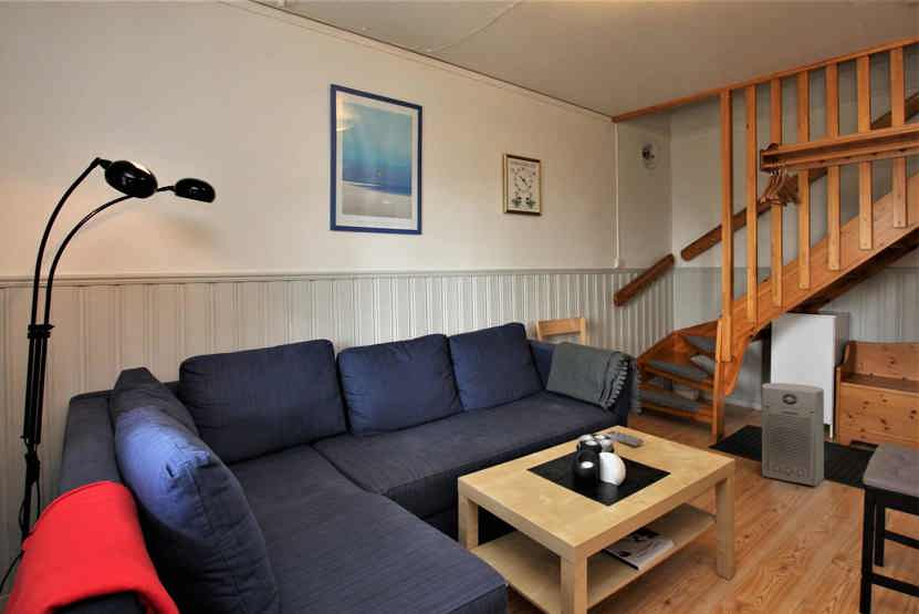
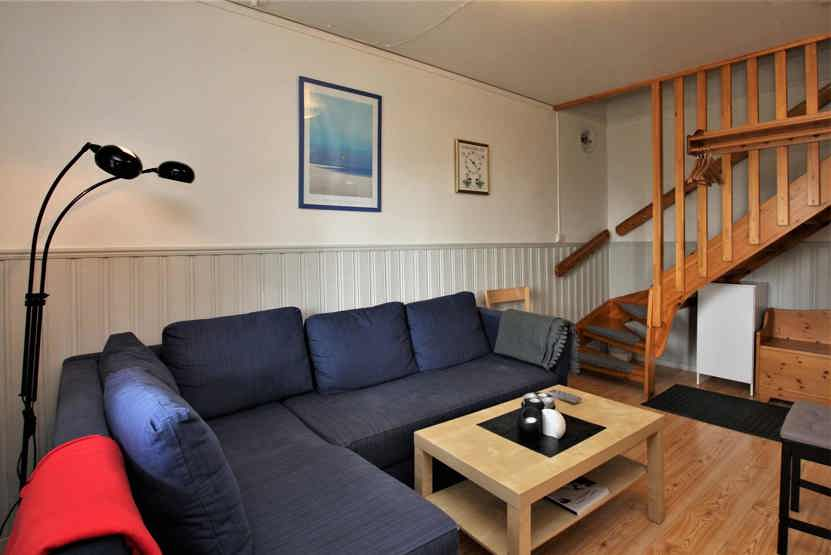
- fan (792, 429)
